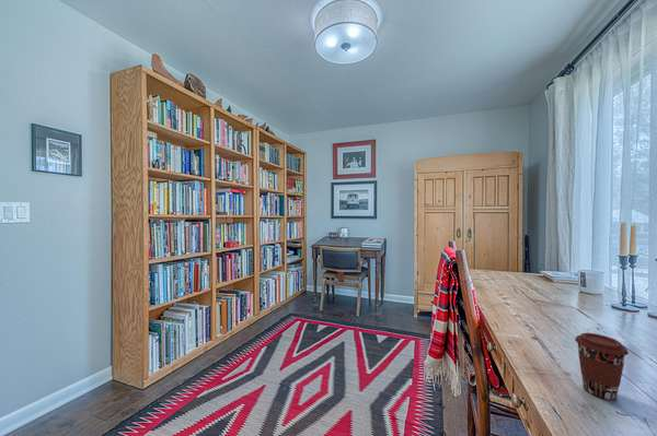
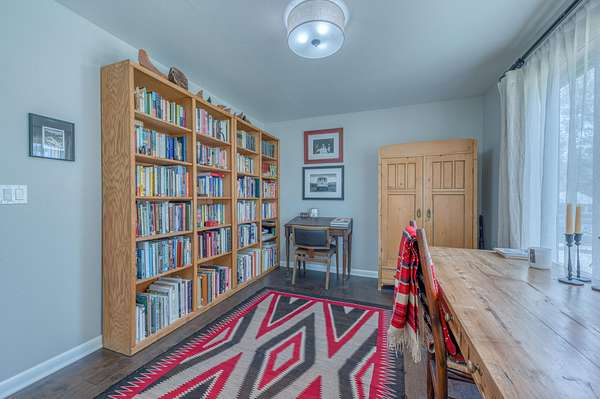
- coffee cup (599, 365)
